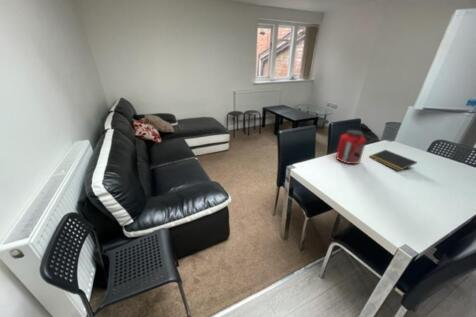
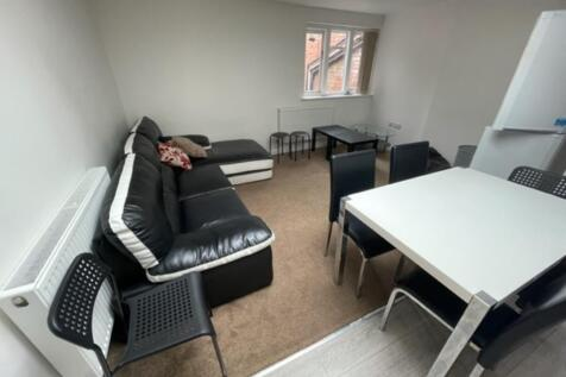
- notepad (391, 159)
- protein powder (351, 146)
